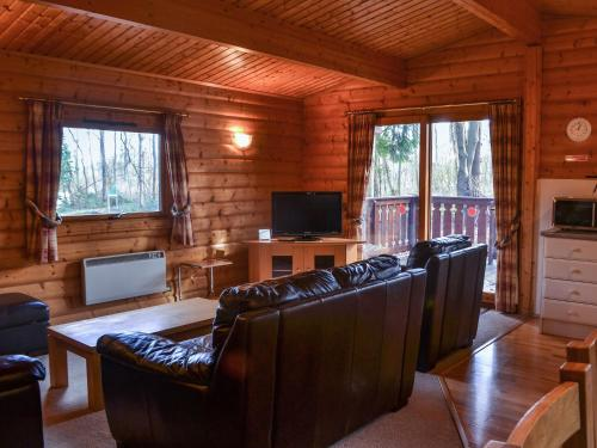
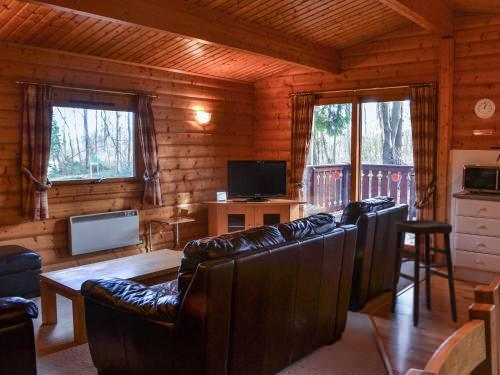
+ stool (425, 270)
